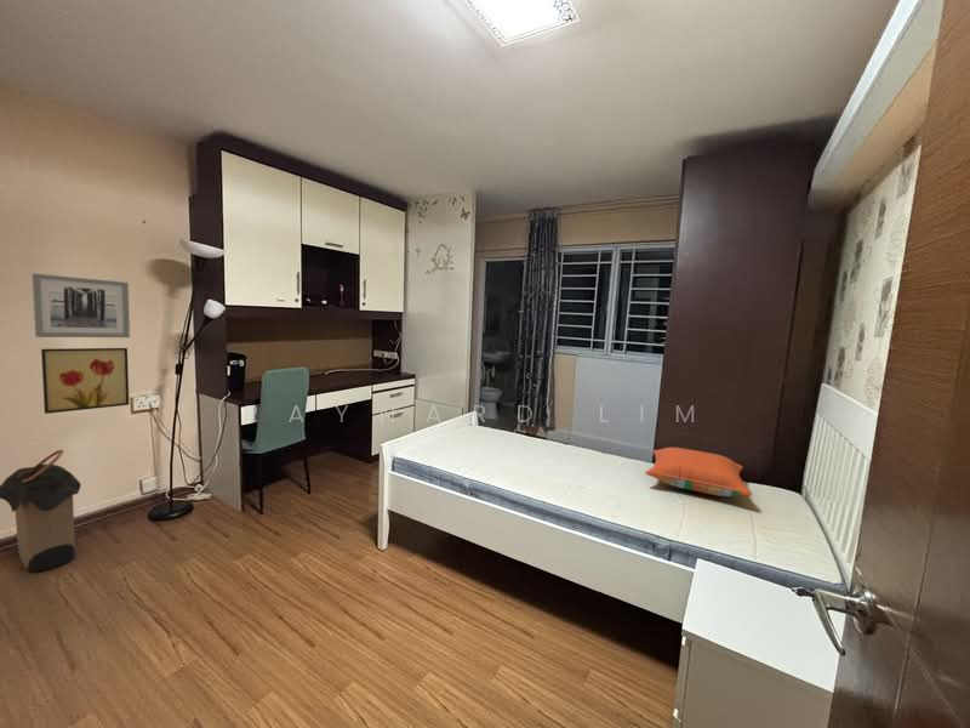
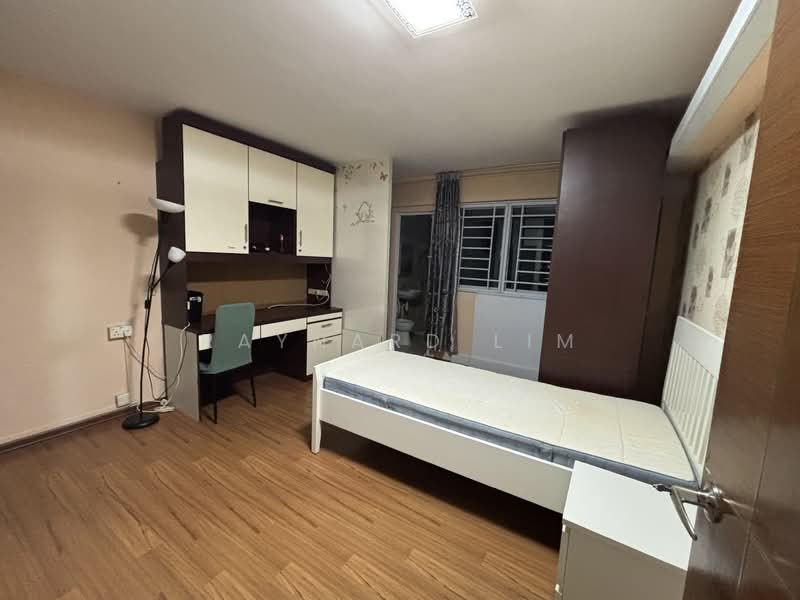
- laundry hamper (40, 502)
- pillow (695, 470)
- wall art (84, 307)
- wall art (87, 379)
